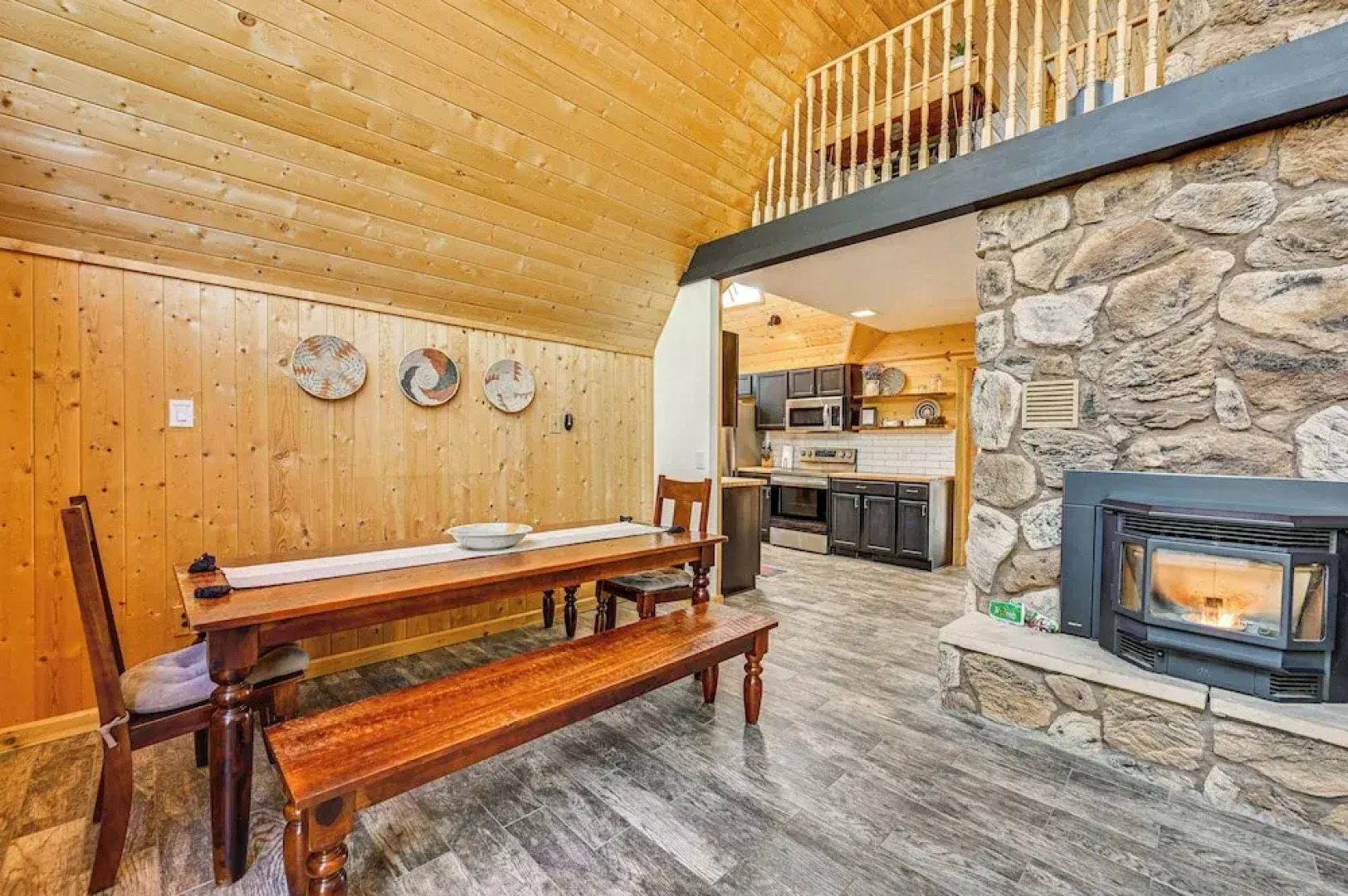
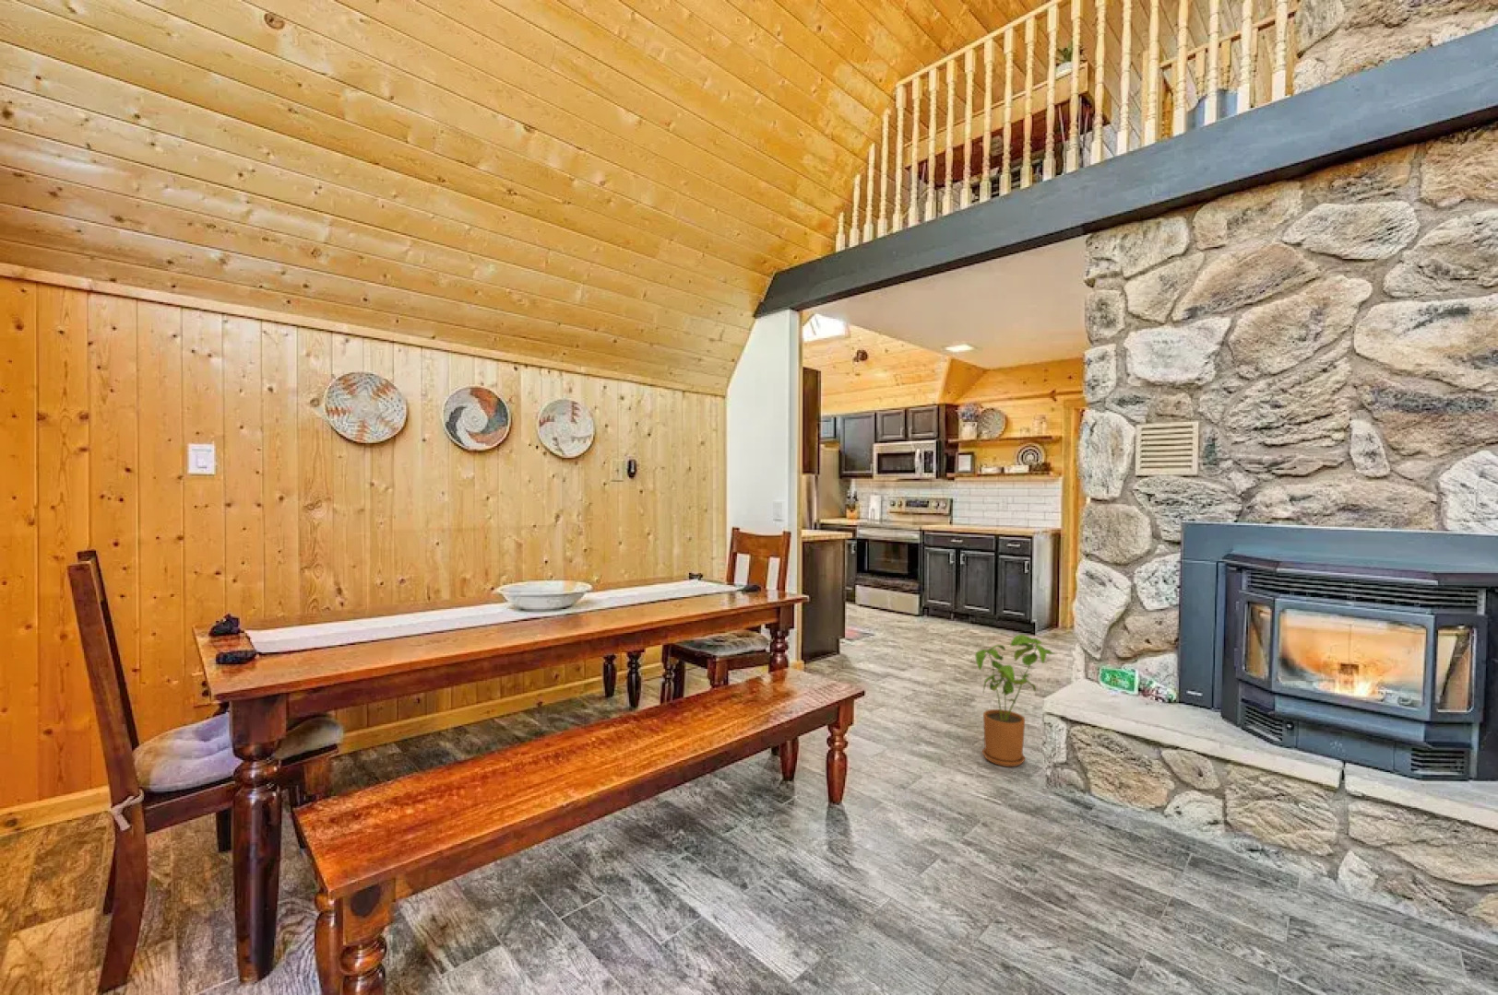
+ house plant (1006, 698)
